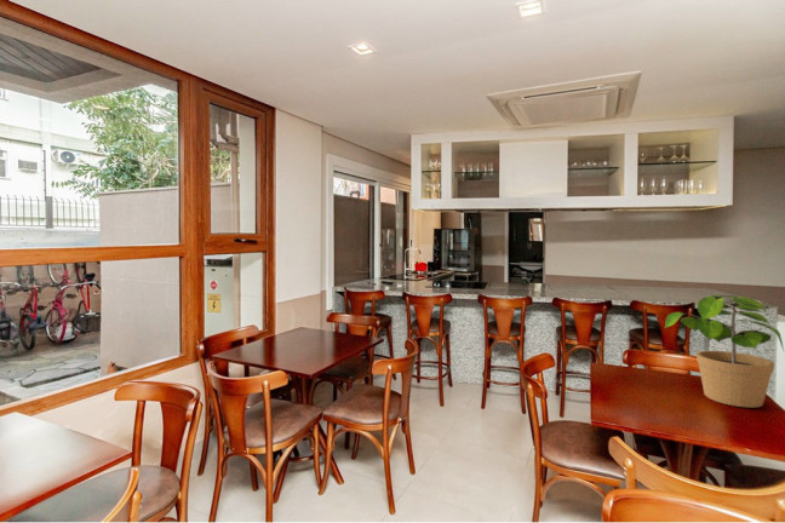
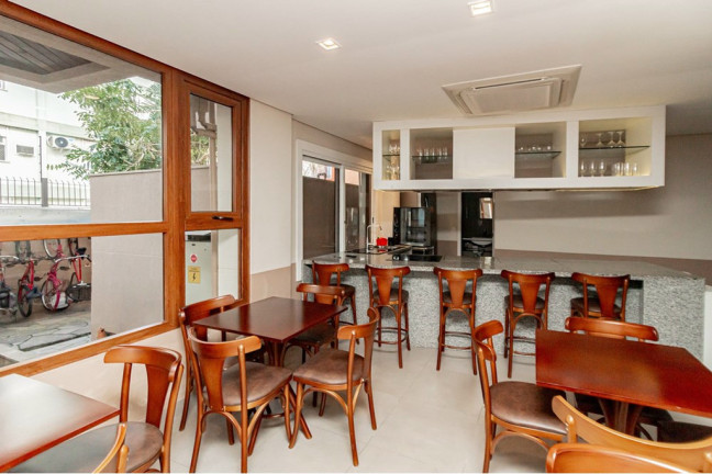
- potted plant (717, 351)
